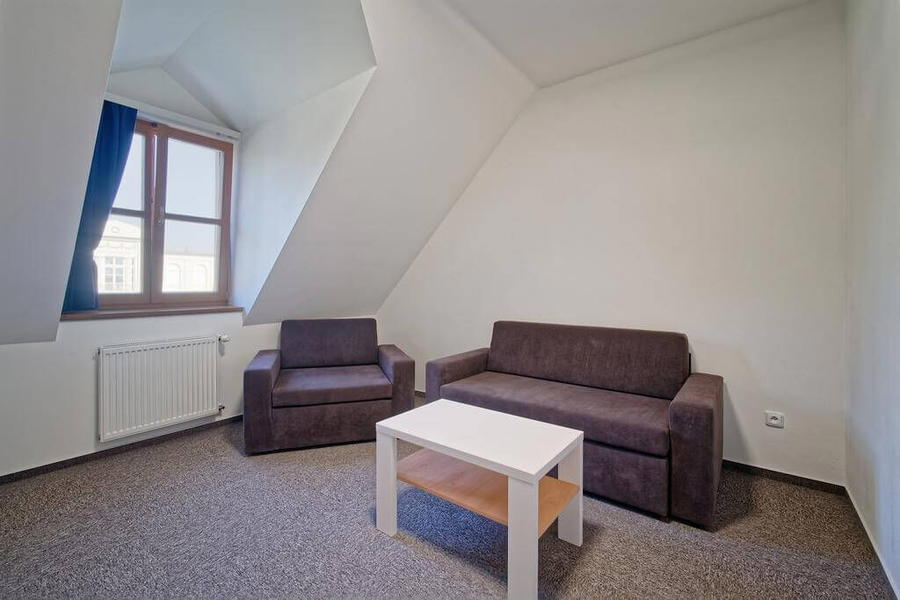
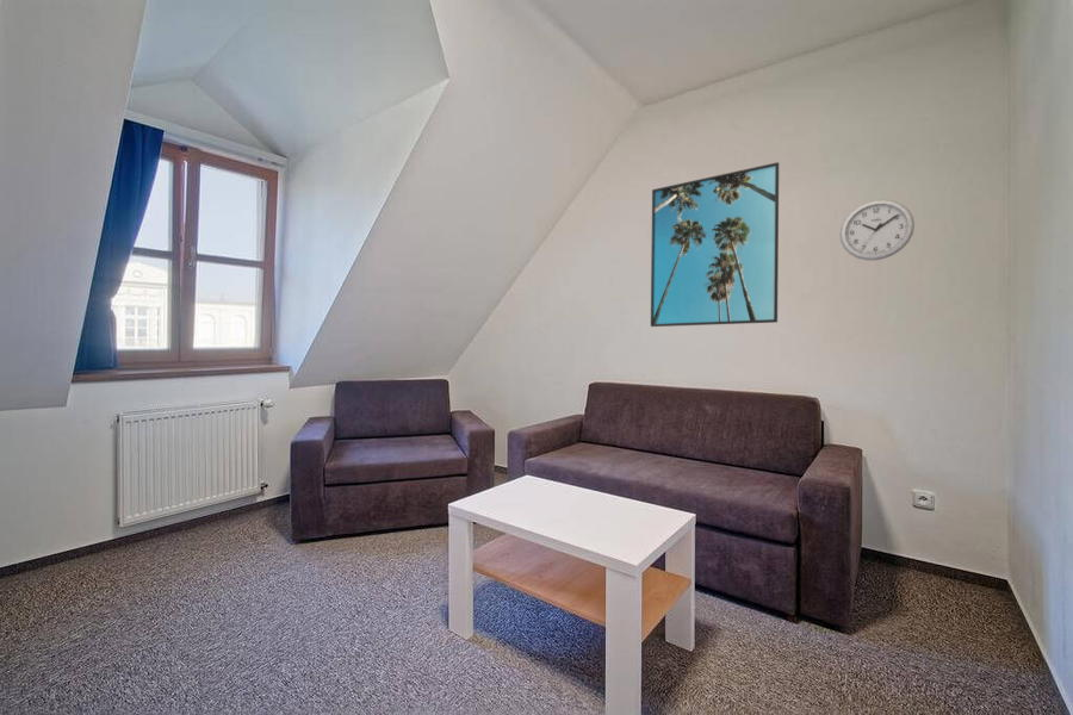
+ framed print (709, 250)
+ wall clock (875, 229)
